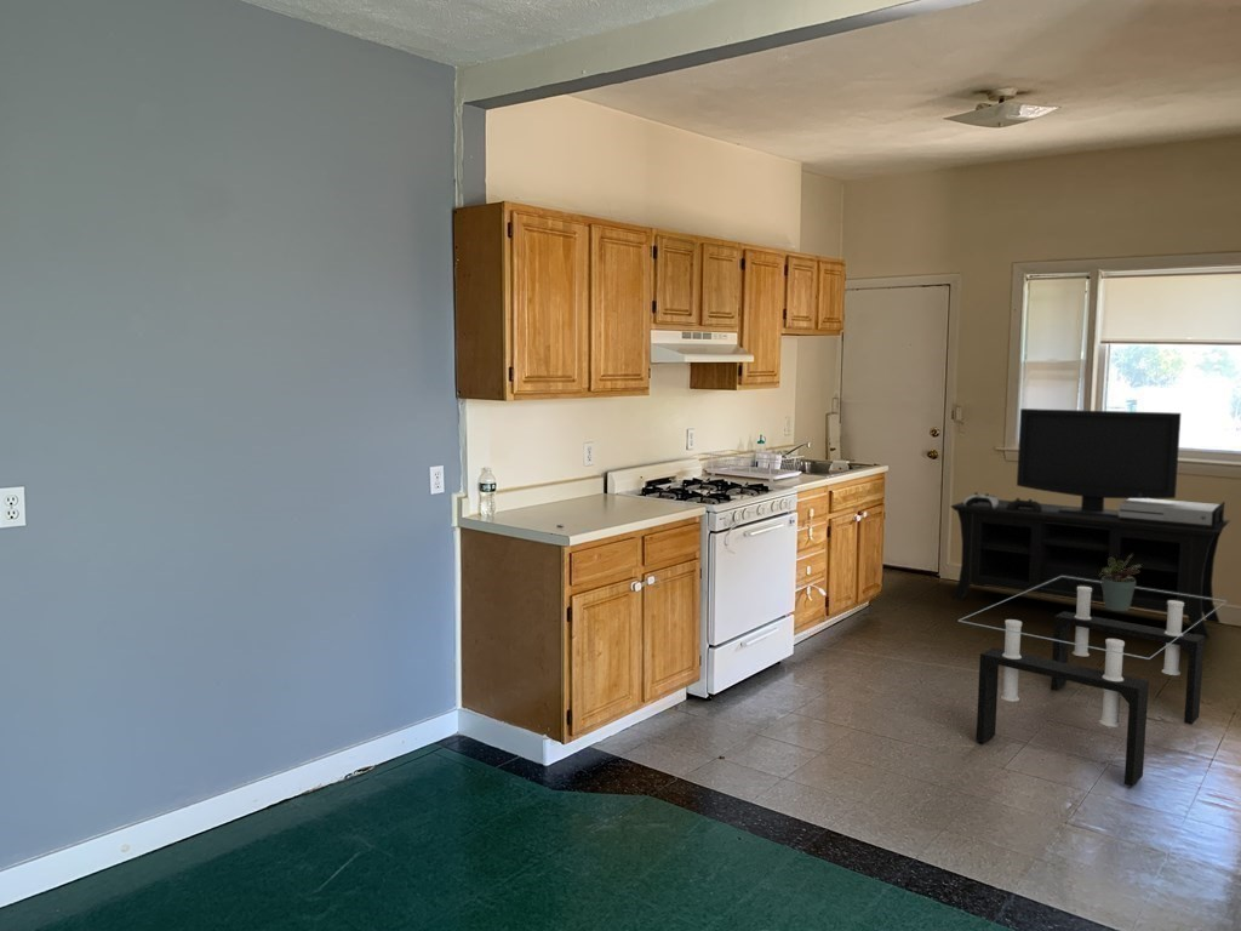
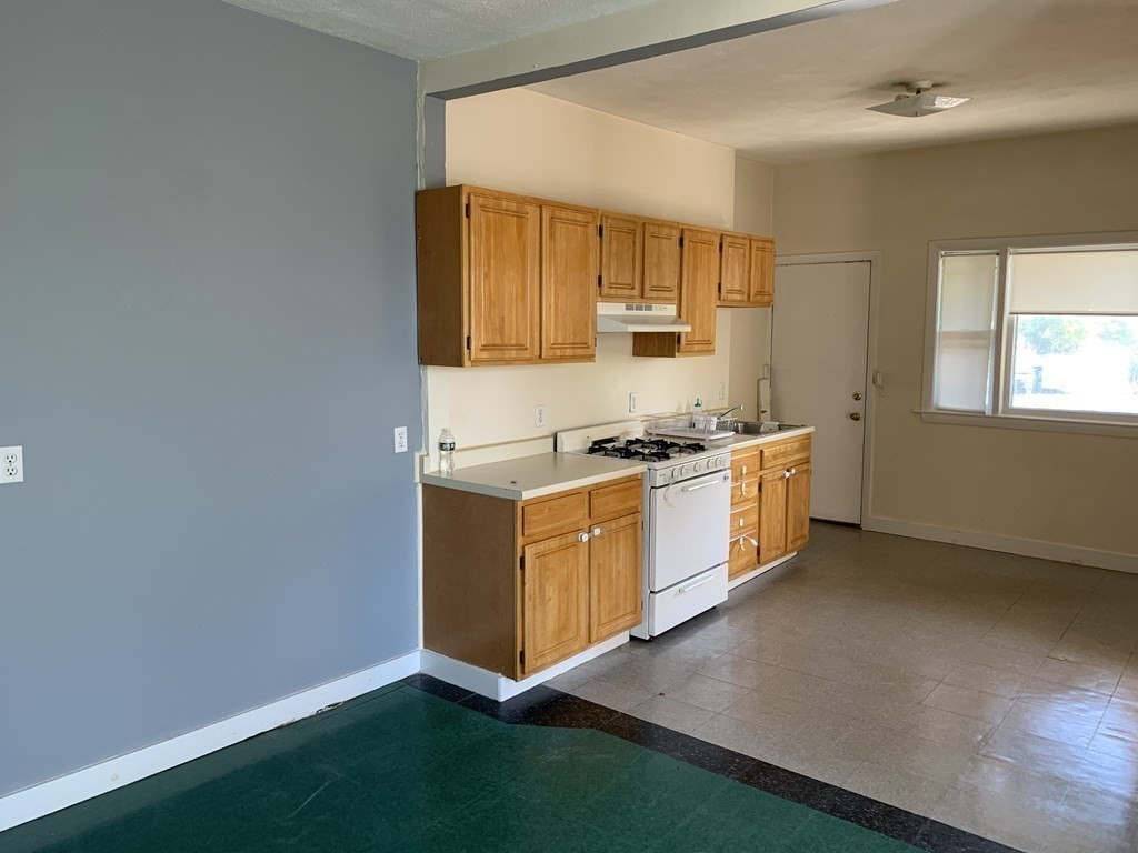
- coffee table (1094, 669)
- potted plant (1122, 581)
- media console (1083, 510)
